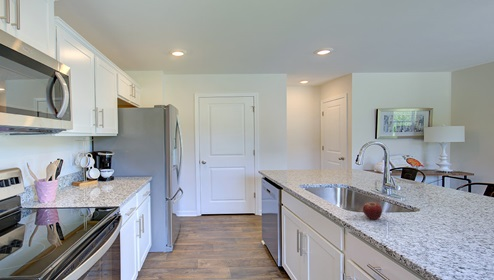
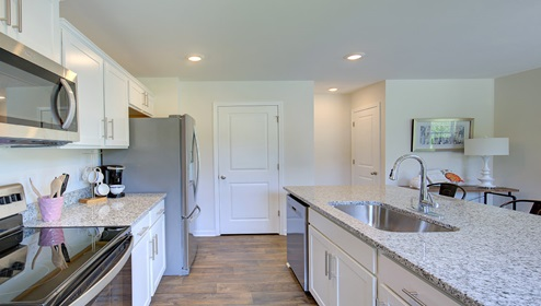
- fruit (372, 210)
